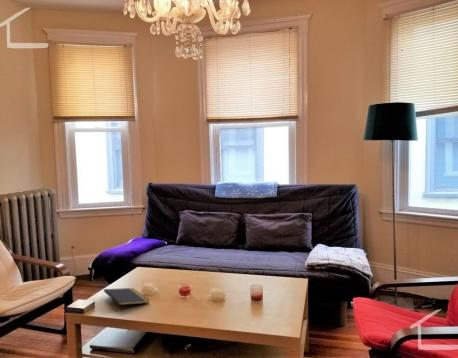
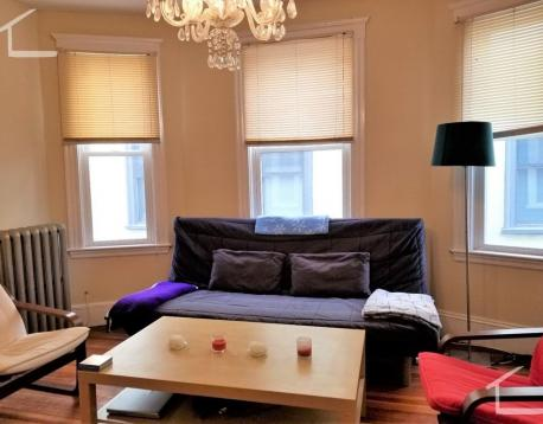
- notepad (126, 295)
